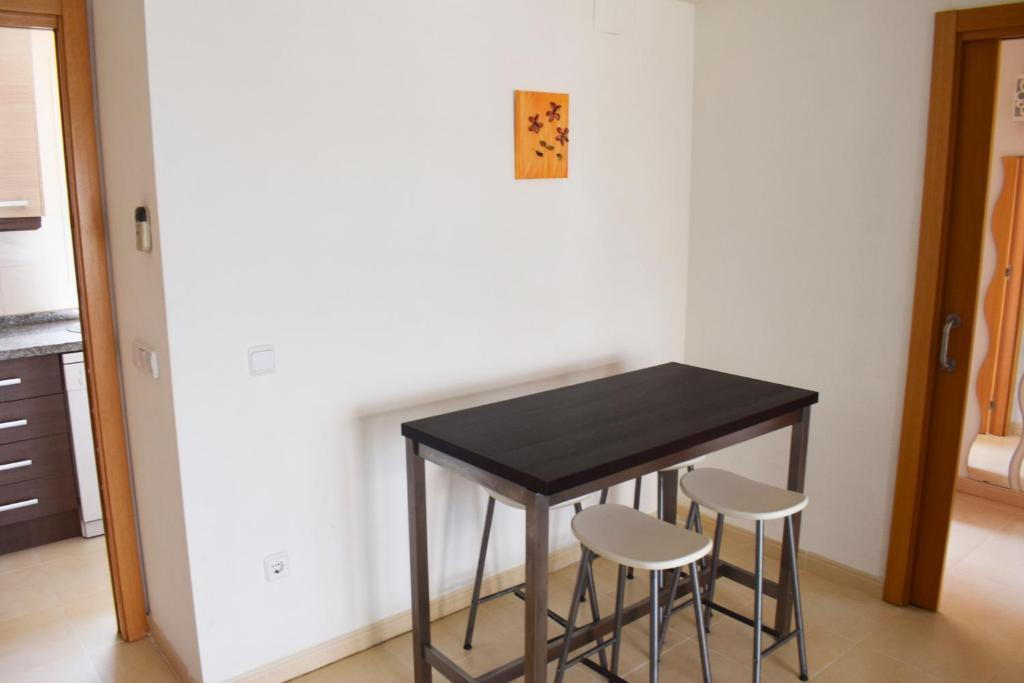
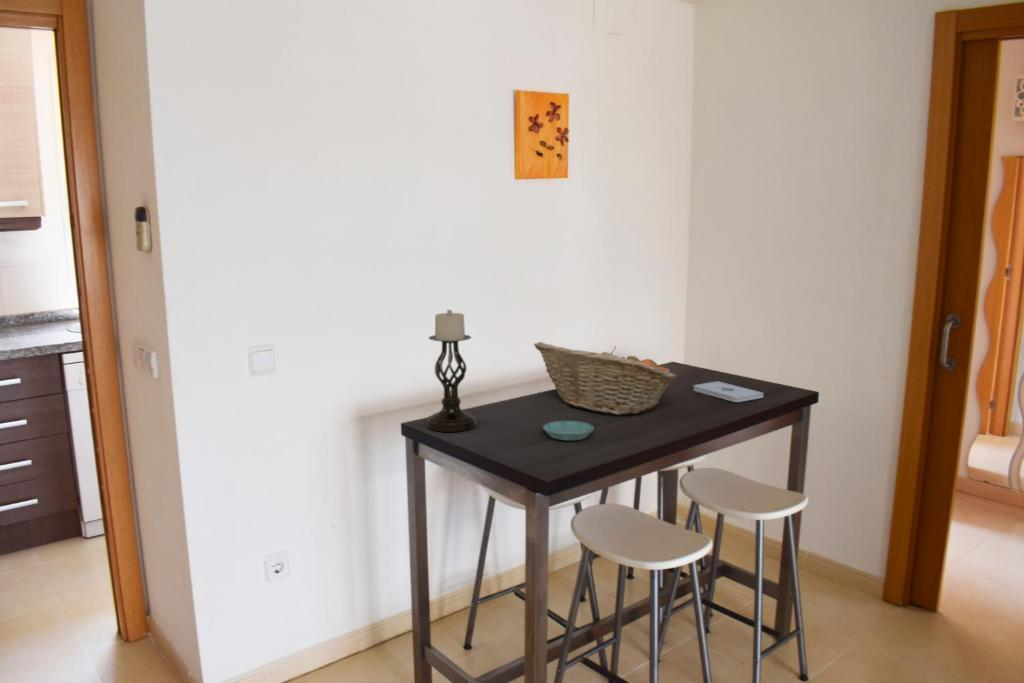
+ fruit basket (602, 372)
+ notepad (726, 391)
+ candle holder (450, 368)
+ saucer (568, 431)
